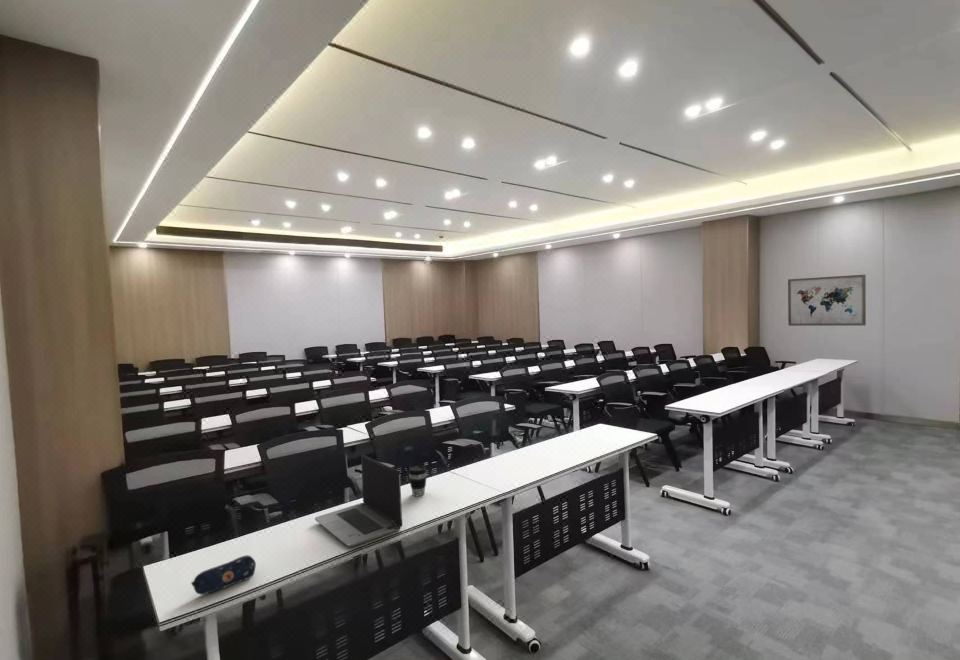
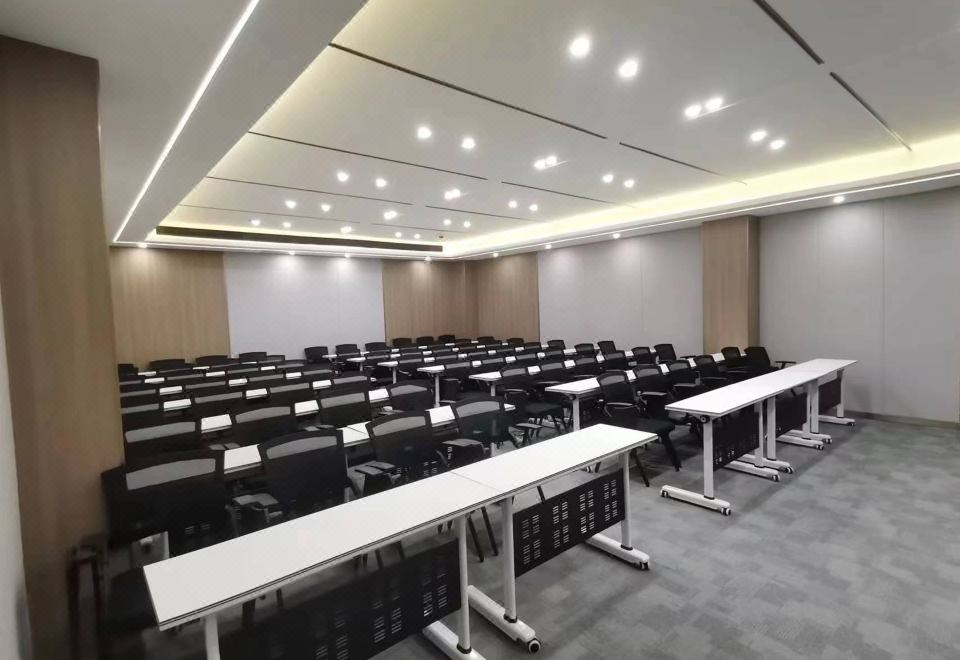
- laptop computer (359, 503)
- wall art (825, 301)
- coffee cup (417, 481)
- pencil case (225, 574)
